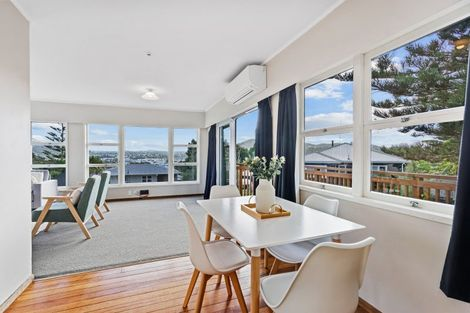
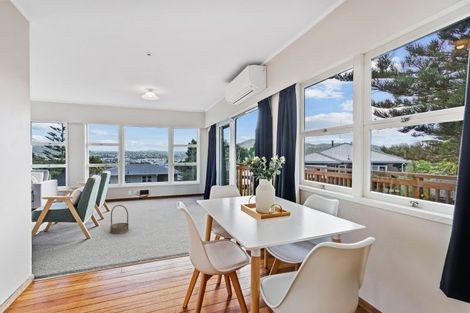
+ basket (119, 223)
